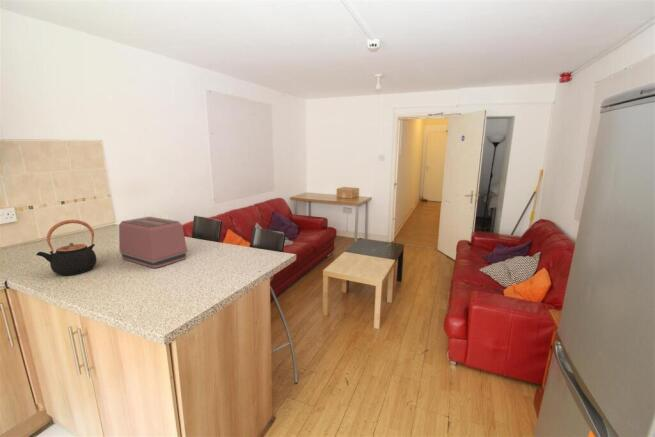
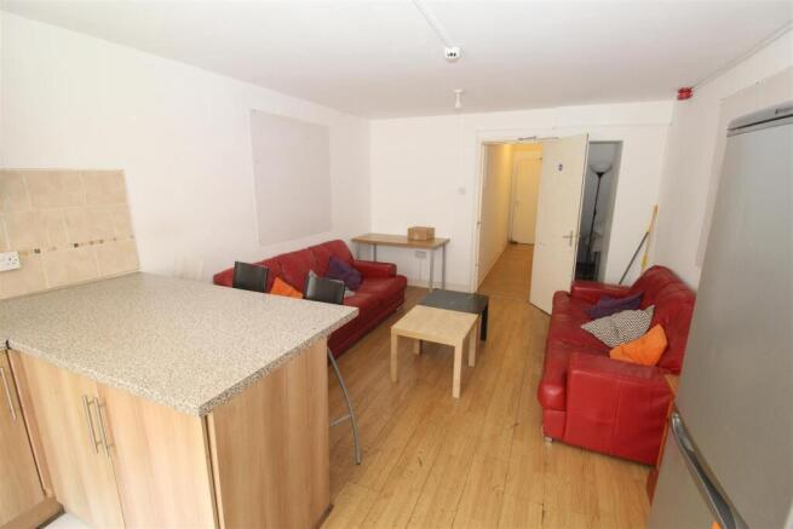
- teapot (67, 246)
- toaster (151, 239)
